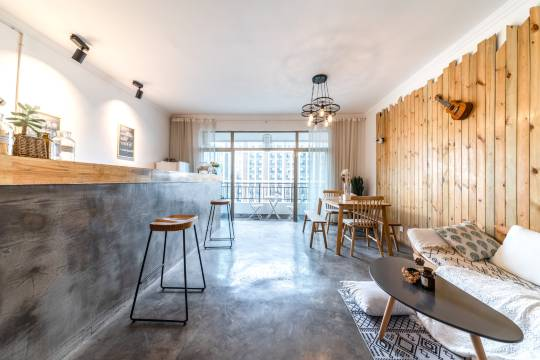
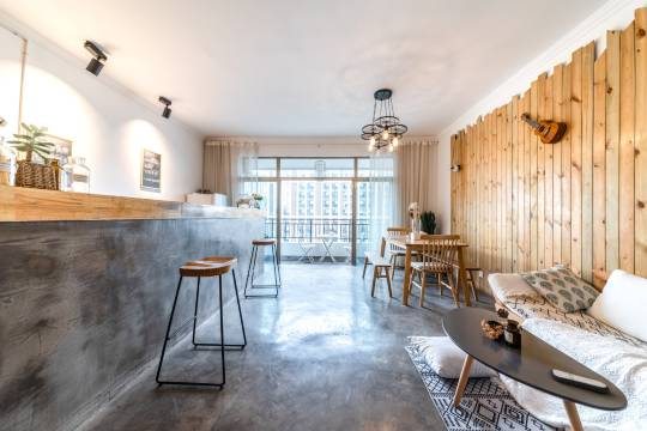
+ remote control (578, 380)
